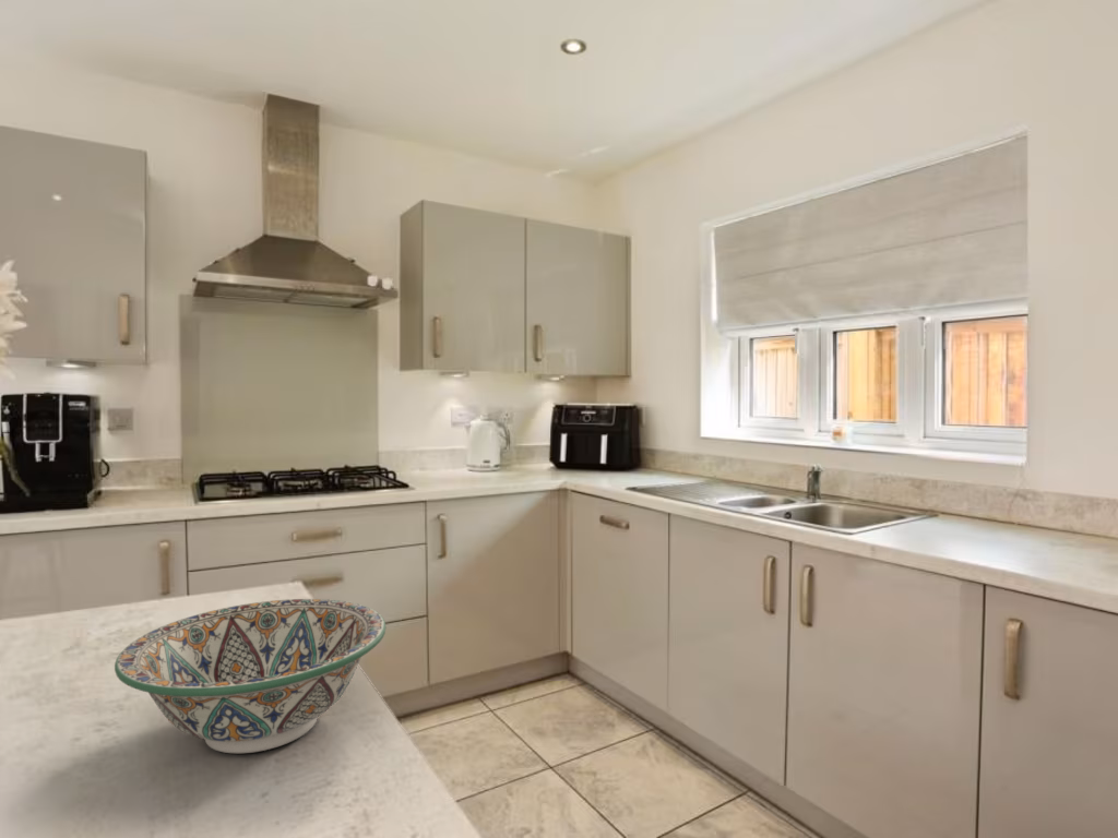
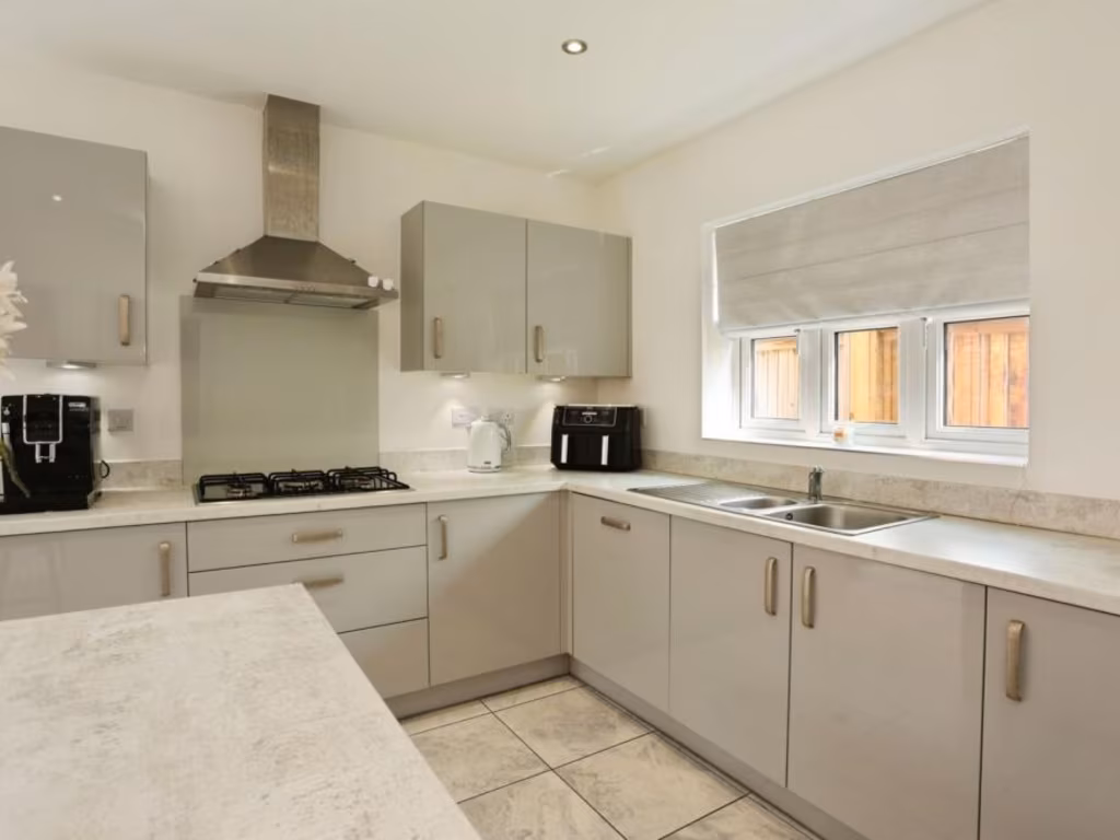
- decorative bowl (260, 680)
